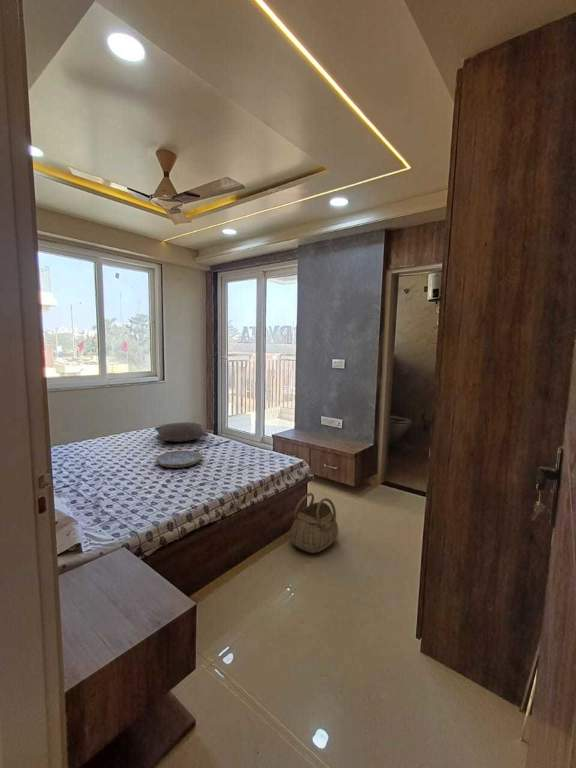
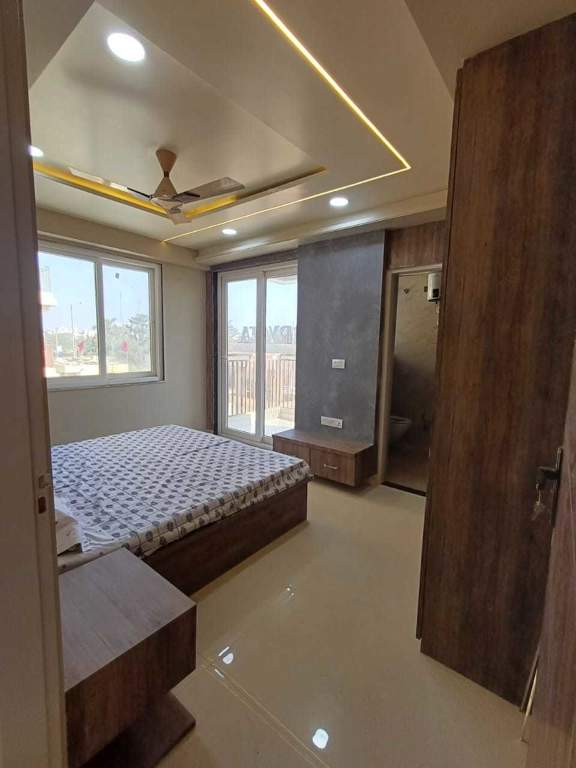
- pillow (180, 431)
- serving tray (179, 458)
- basket (314, 519)
